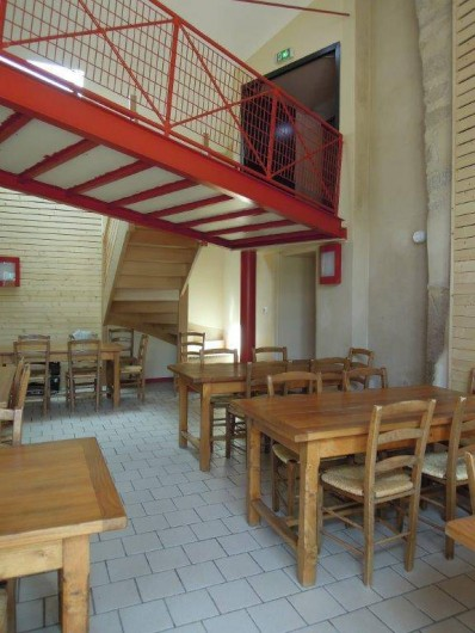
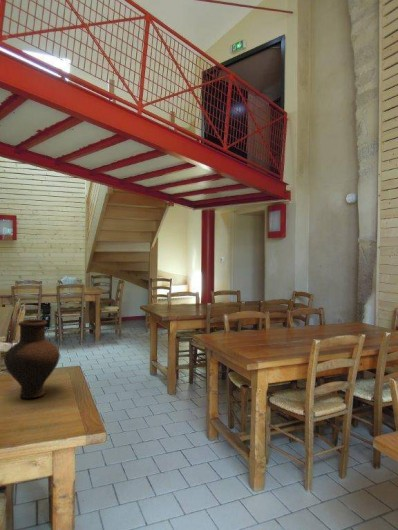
+ vase (32, 358)
